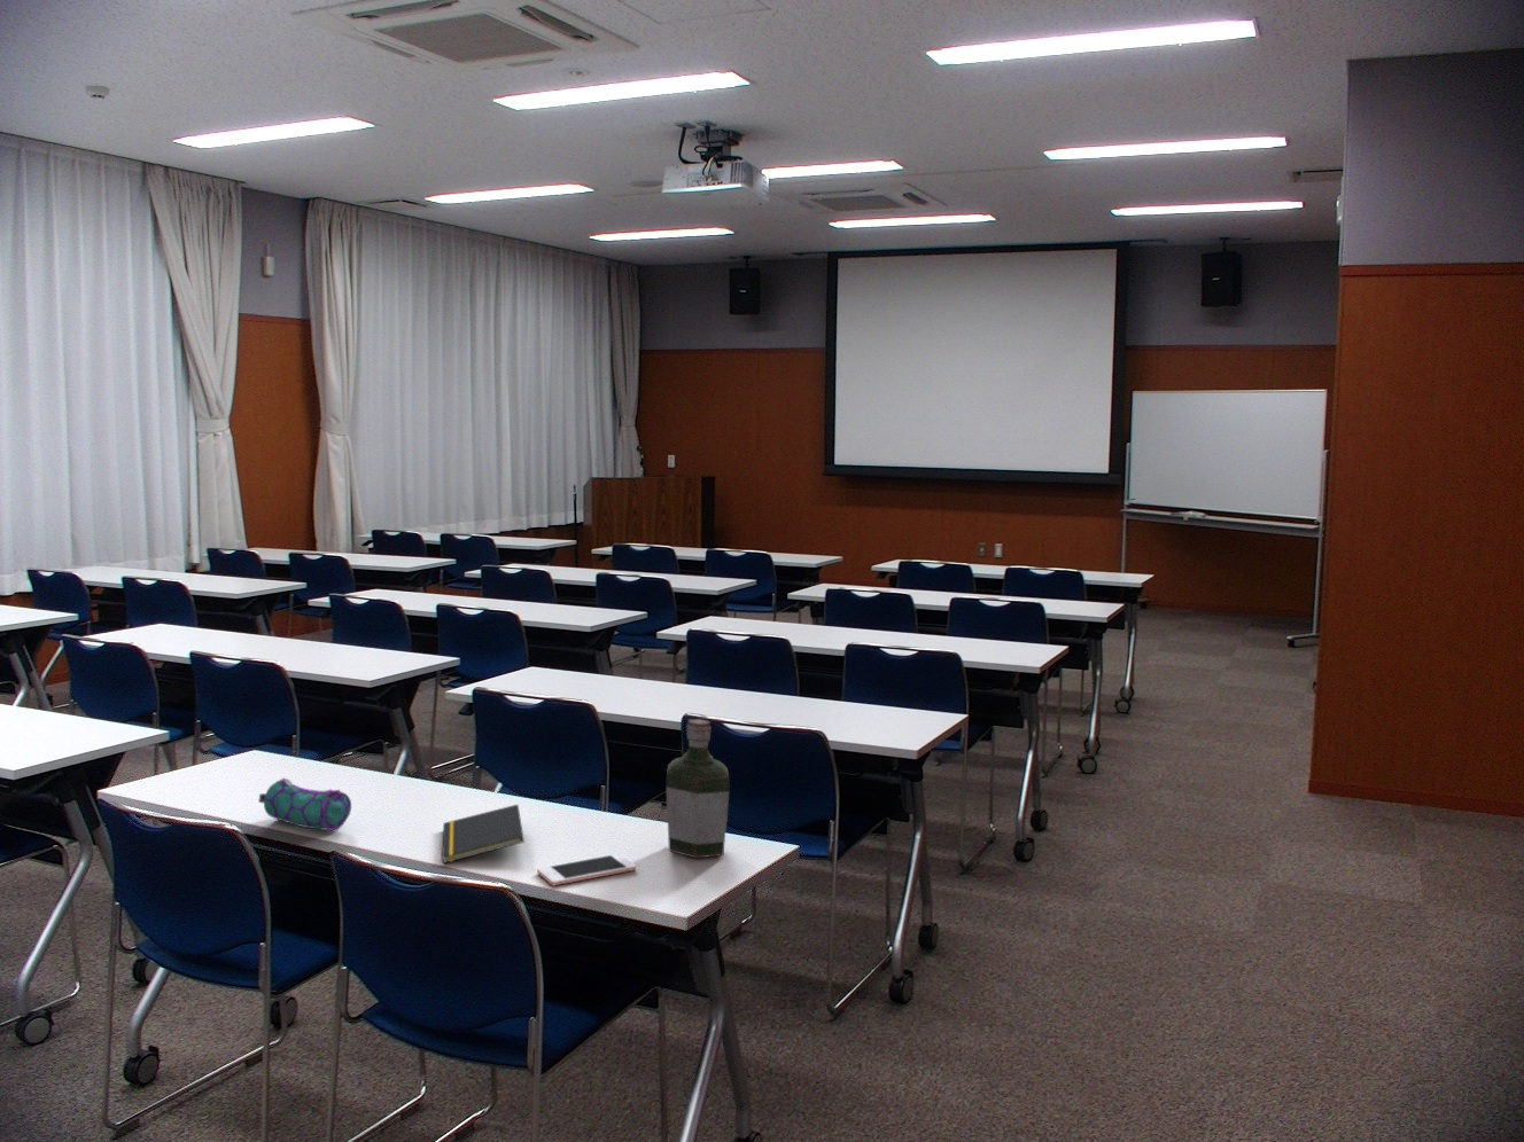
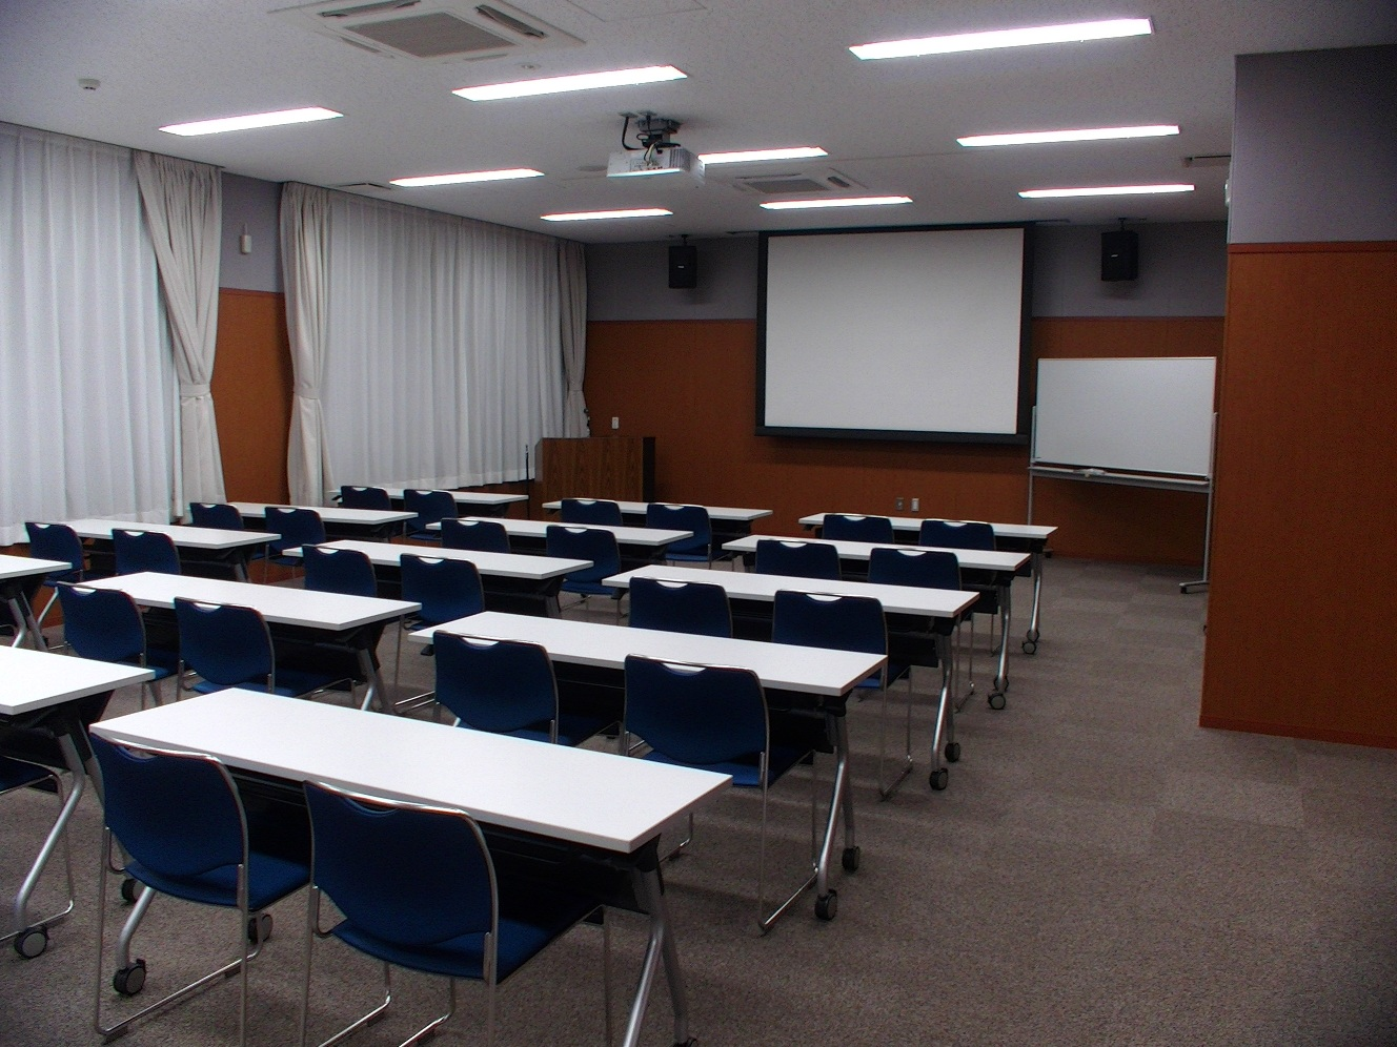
- notepad (482, 831)
- pencil case (306, 804)
- cell phone (587, 870)
- bottle (696, 787)
